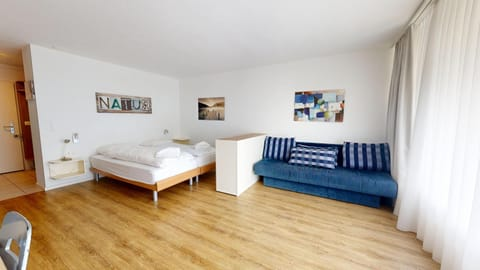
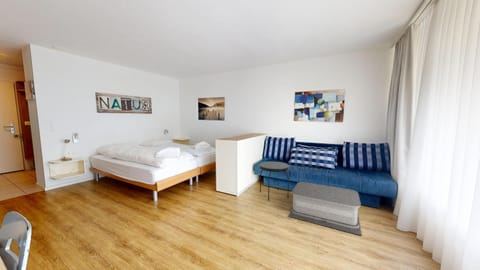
+ ottoman (324, 199)
+ side table (269, 179)
